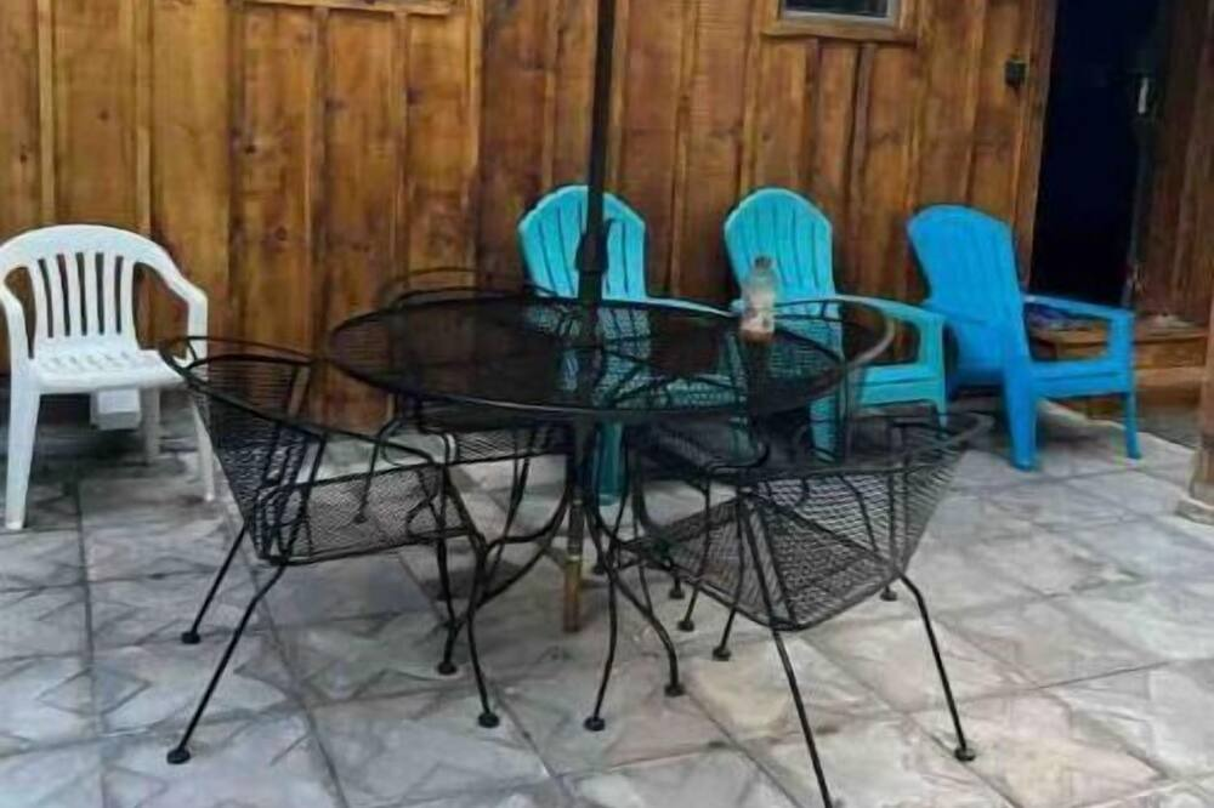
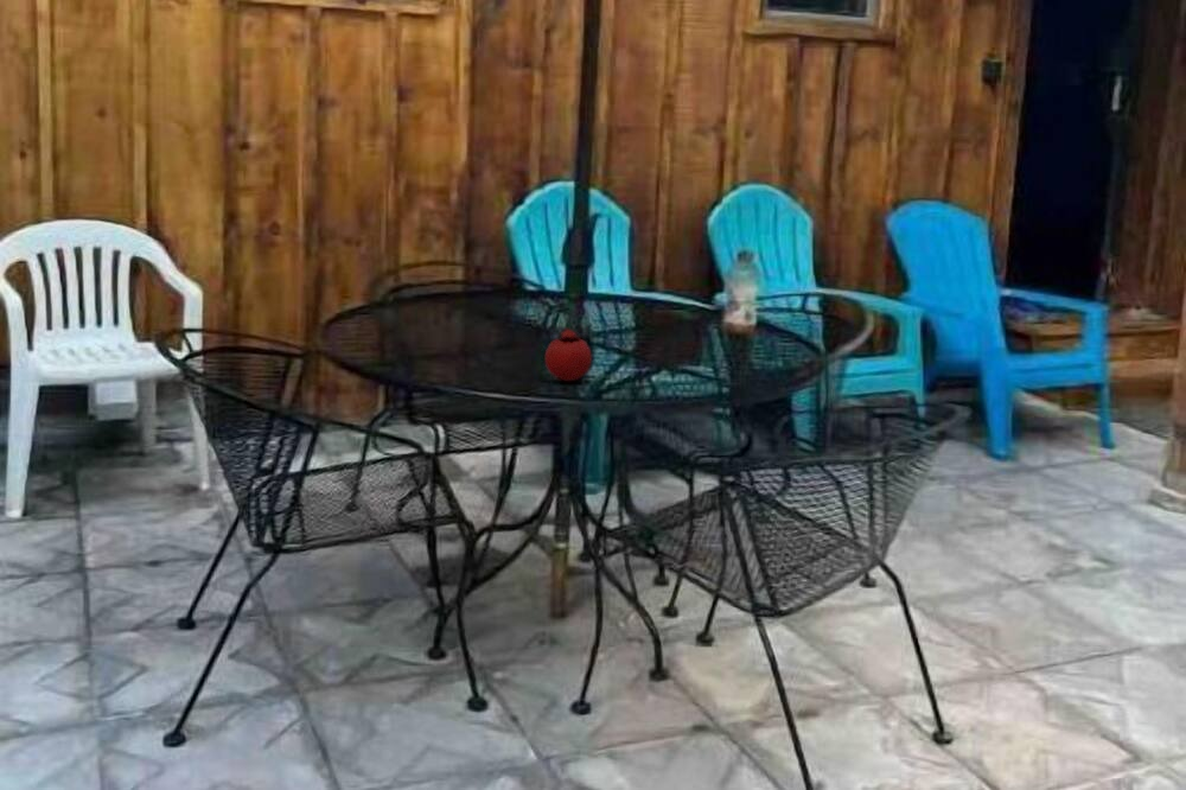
+ fruit (568, 353)
